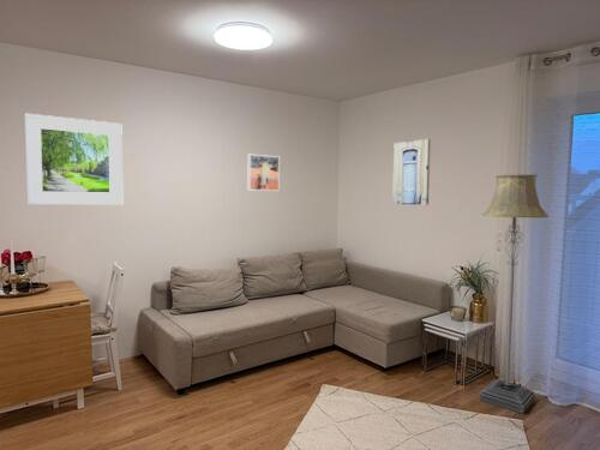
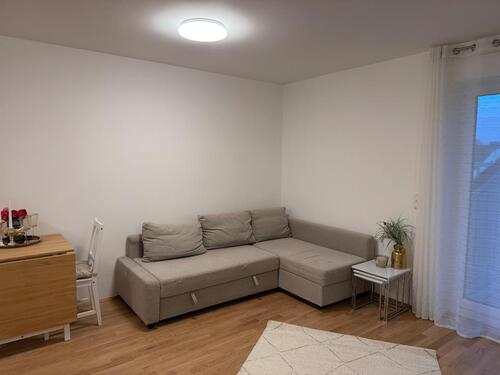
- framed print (77, 162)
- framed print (263, 173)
- wall art (410, 173)
- floor lamp (511, 289)
